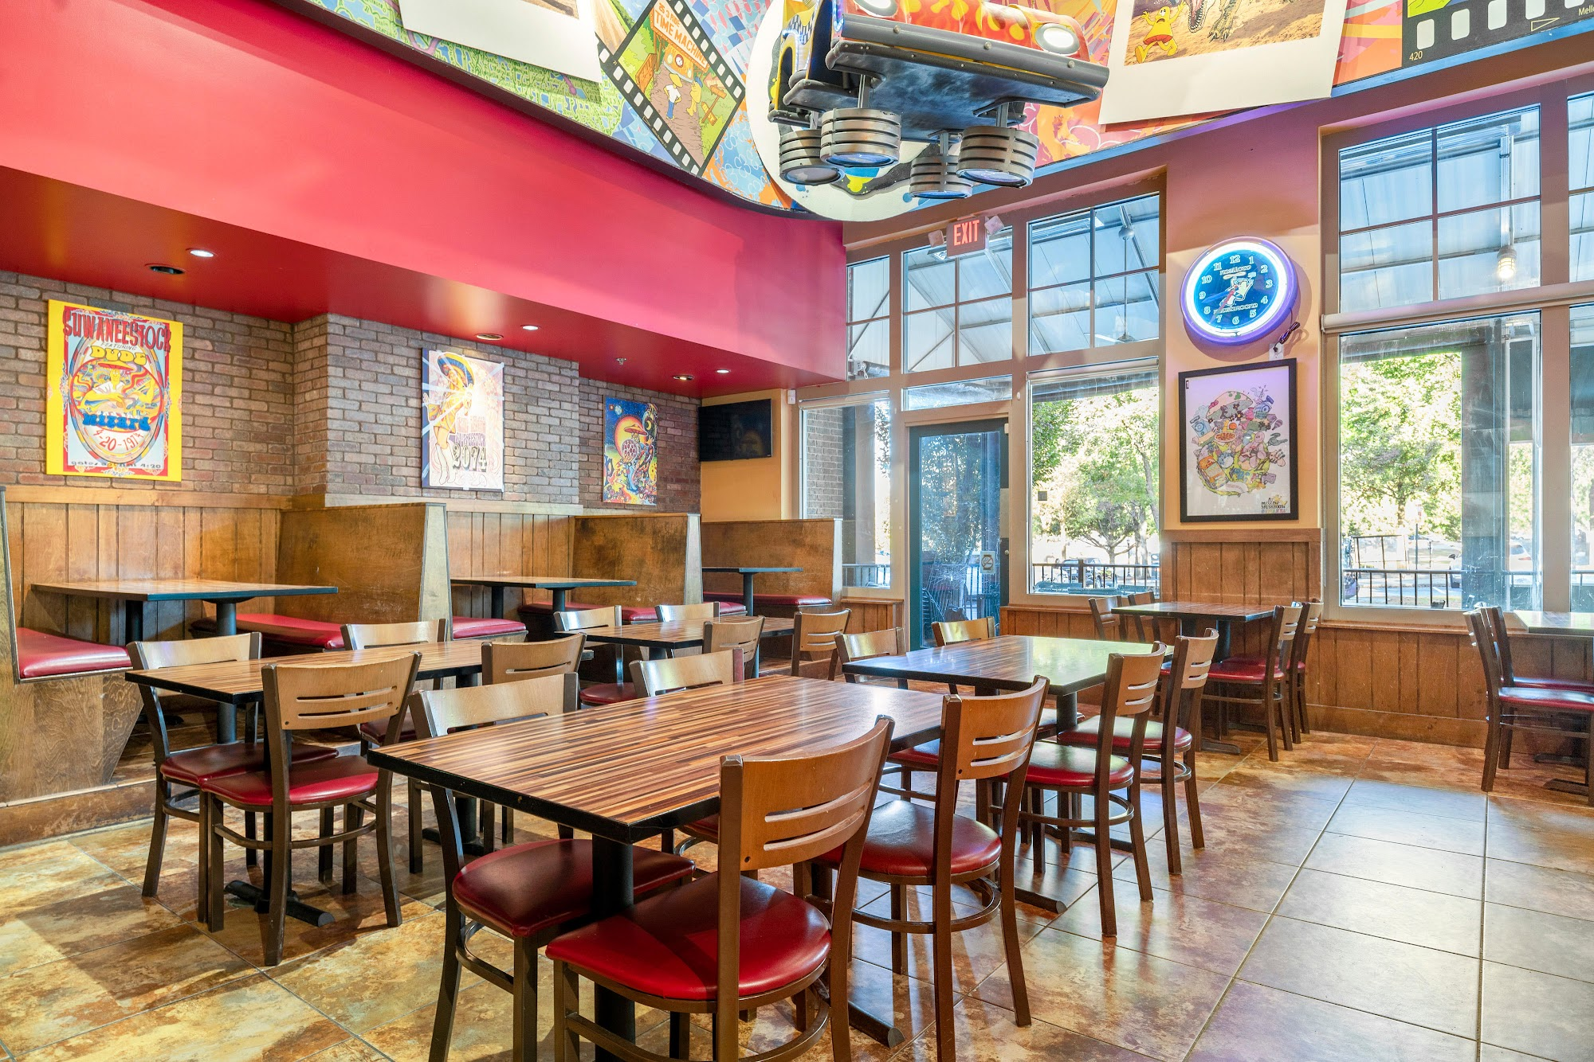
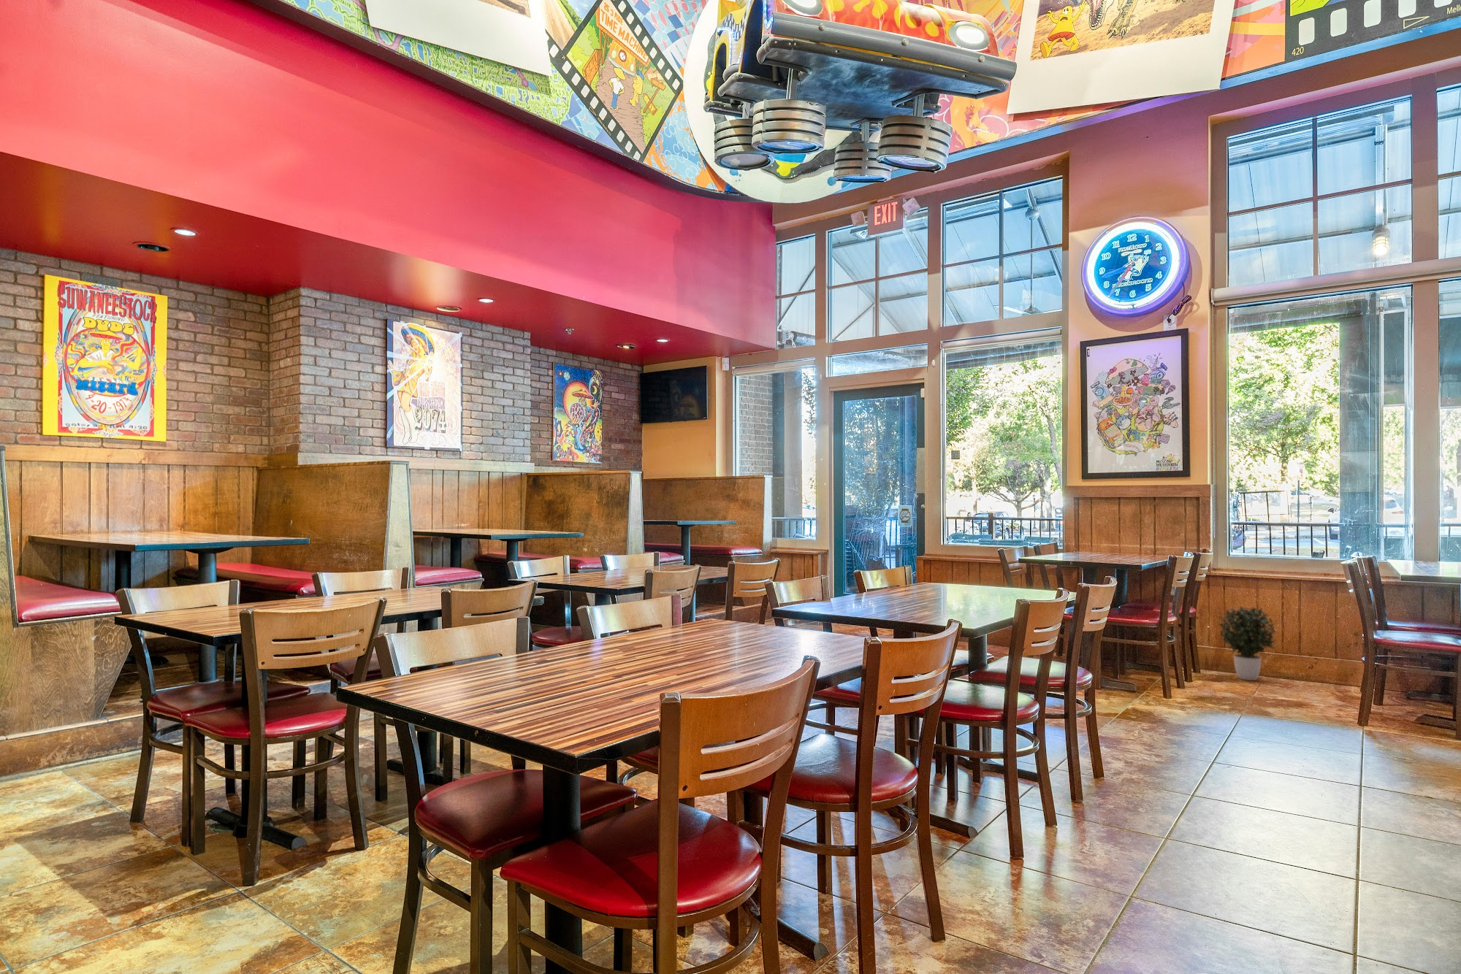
+ potted plant (1248, 642)
